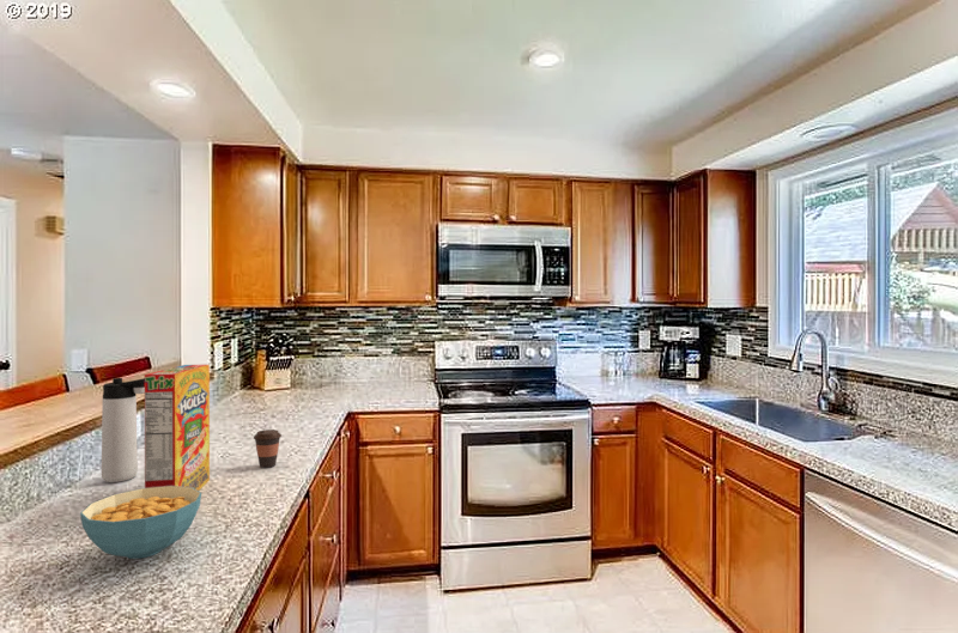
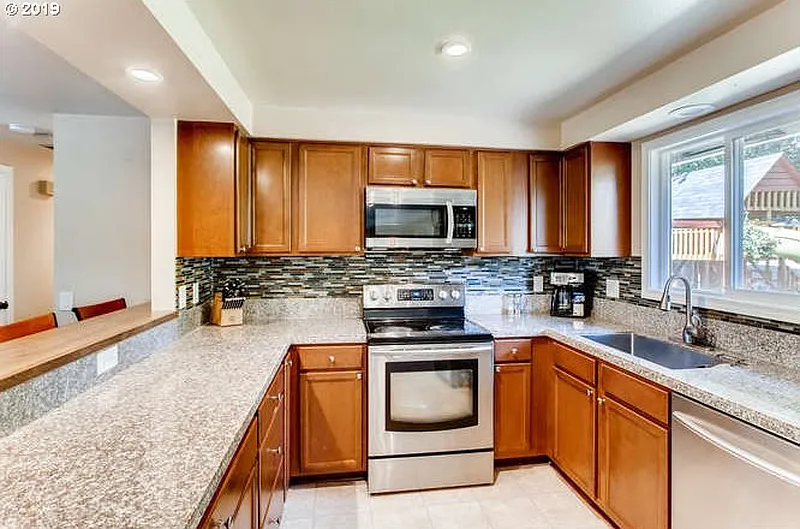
- thermos bottle (127, 427)
- cereal bowl (144, 527)
- coffee cup (267, 448)
- cereal box (180, 432)
